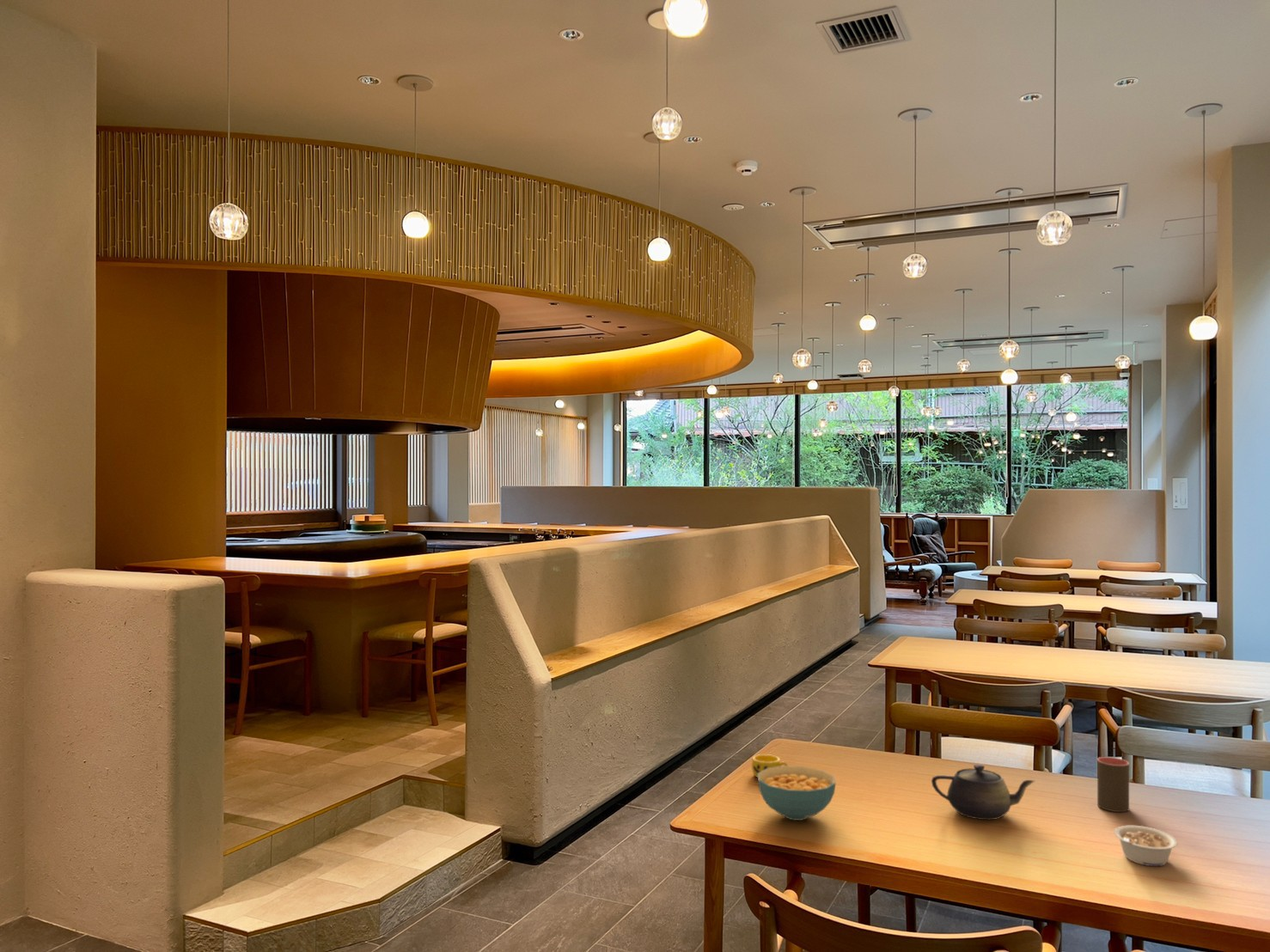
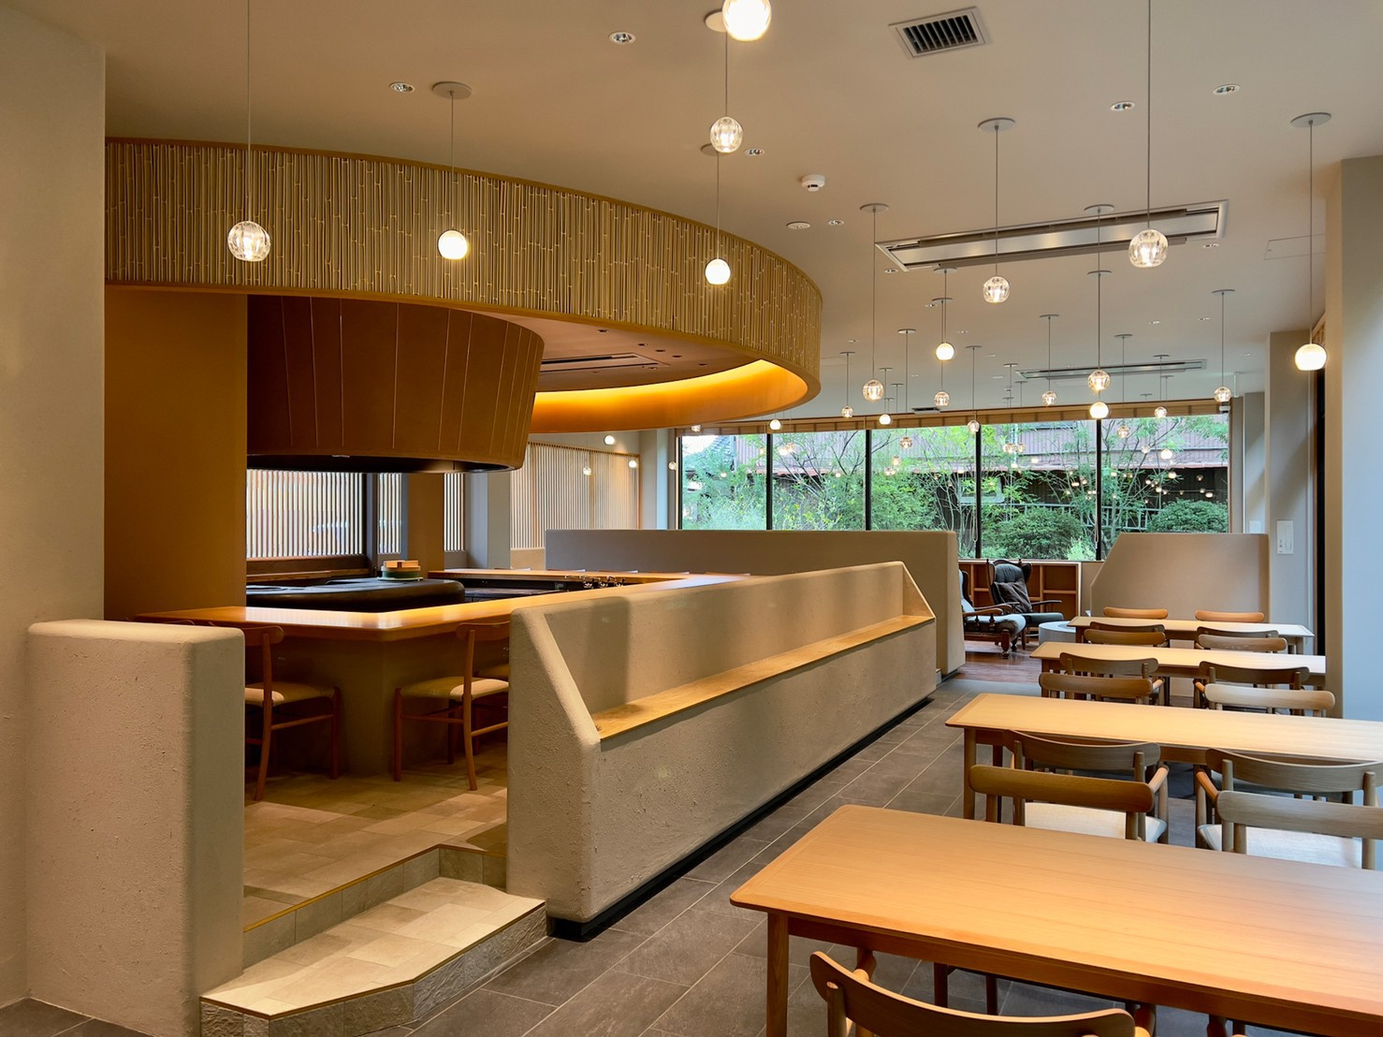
- legume (1145, 845)
- cereal bowl (796, 796)
- cup (770, 767)
- teapot (982, 789)
- cup (1113, 784)
